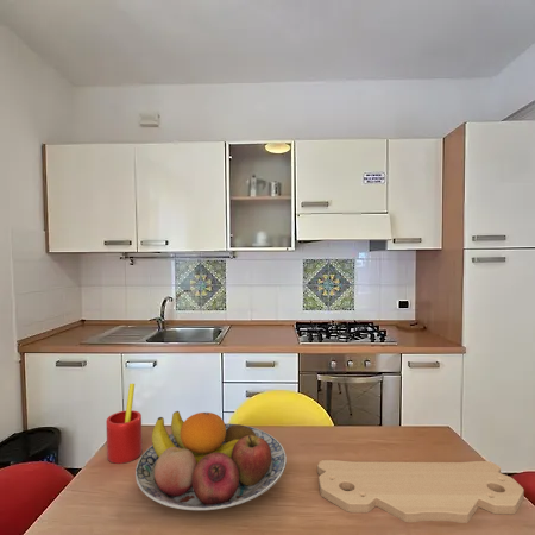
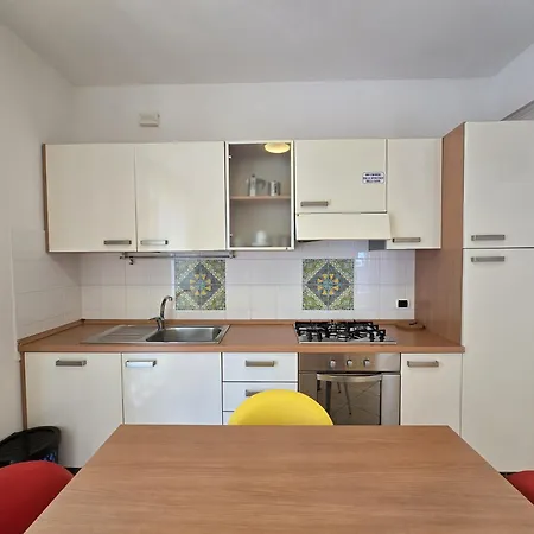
- straw (125, 421)
- cutting board (418, 487)
- fruit bowl (213, 452)
